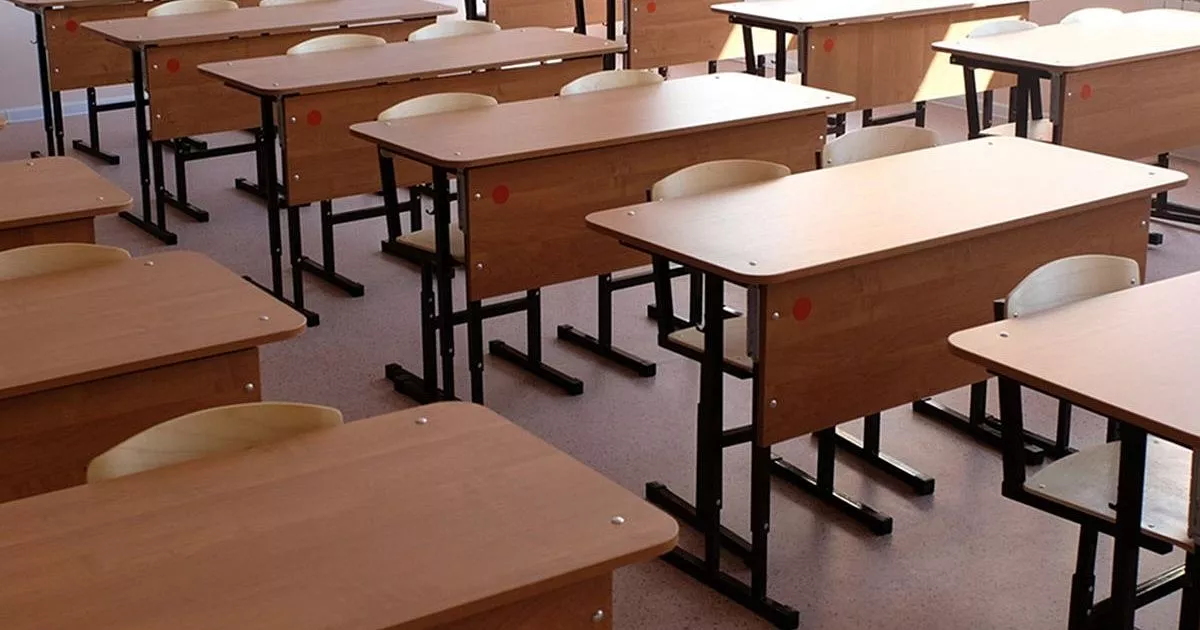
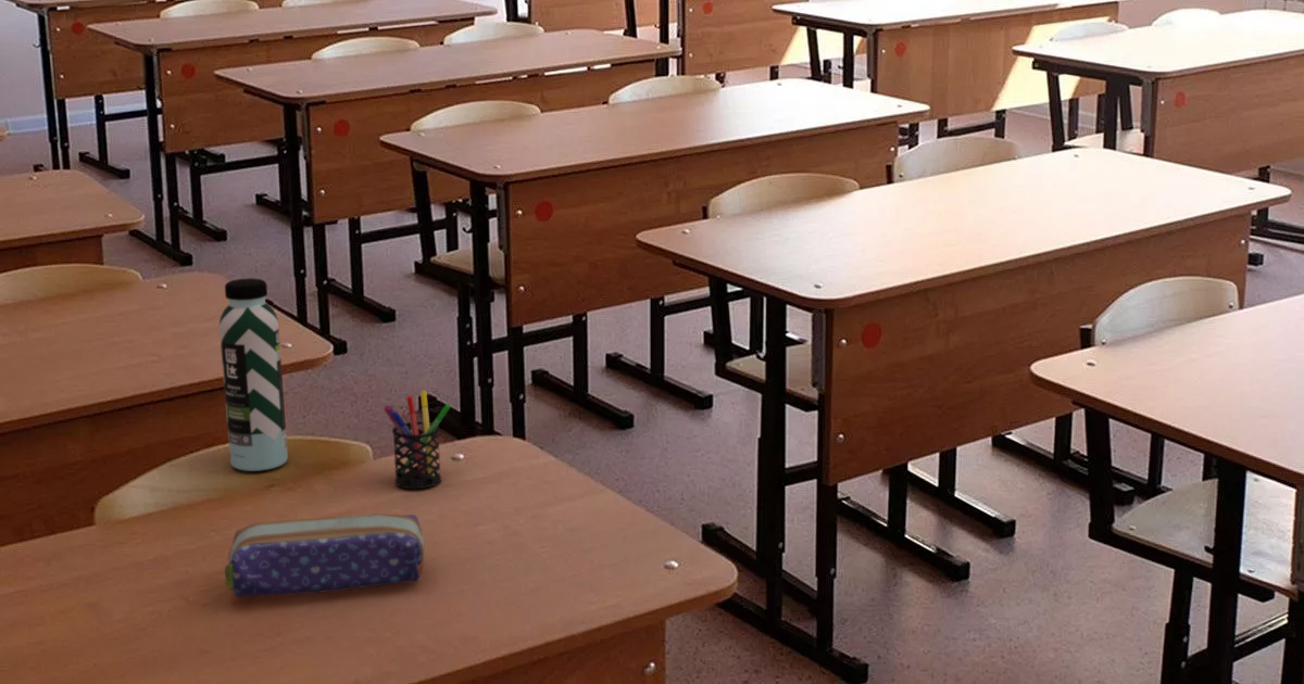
+ water bottle (252, 373)
+ pencil case (325, 553)
+ pen holder (421, 436)
